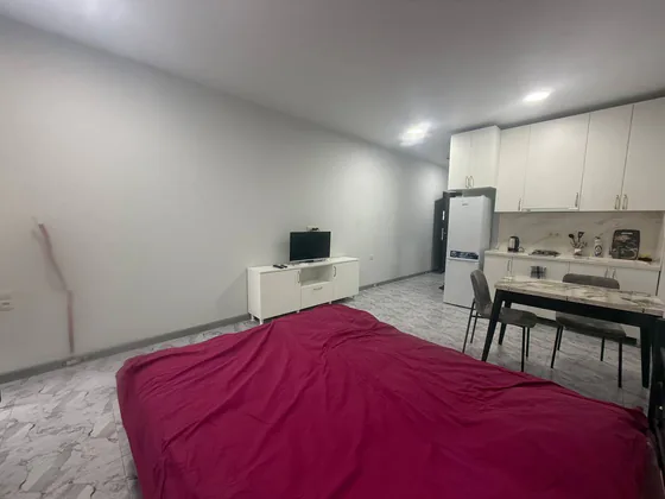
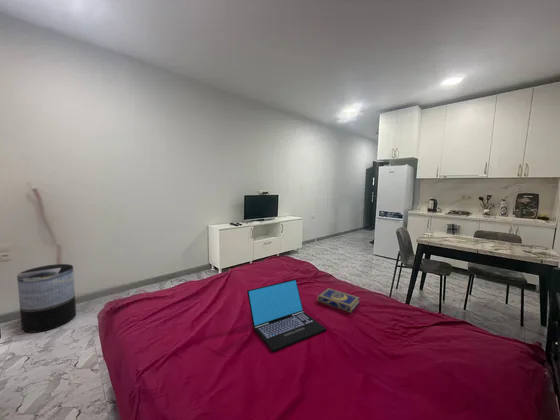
+ trash can (48, 295)
+ laptop (285, 309)
+ book (339, 299)
